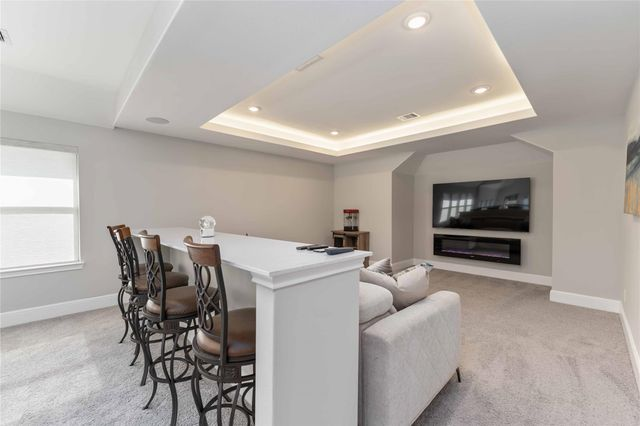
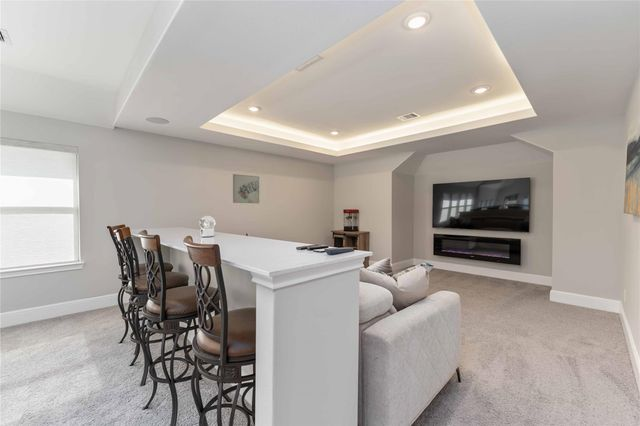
+ wall art (246, 189)
